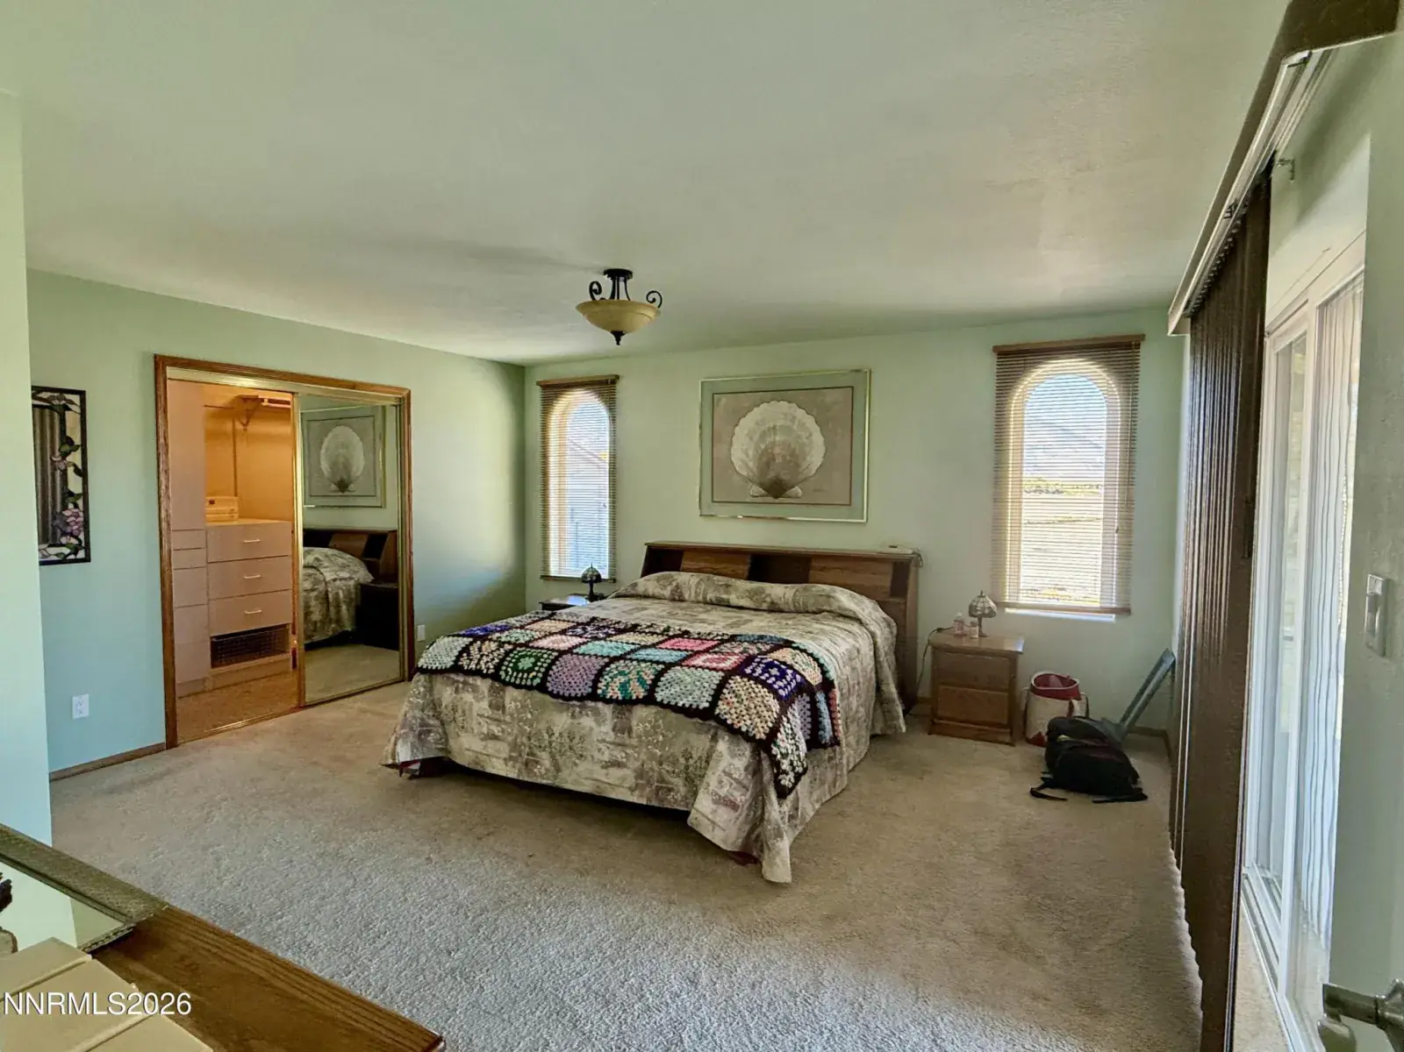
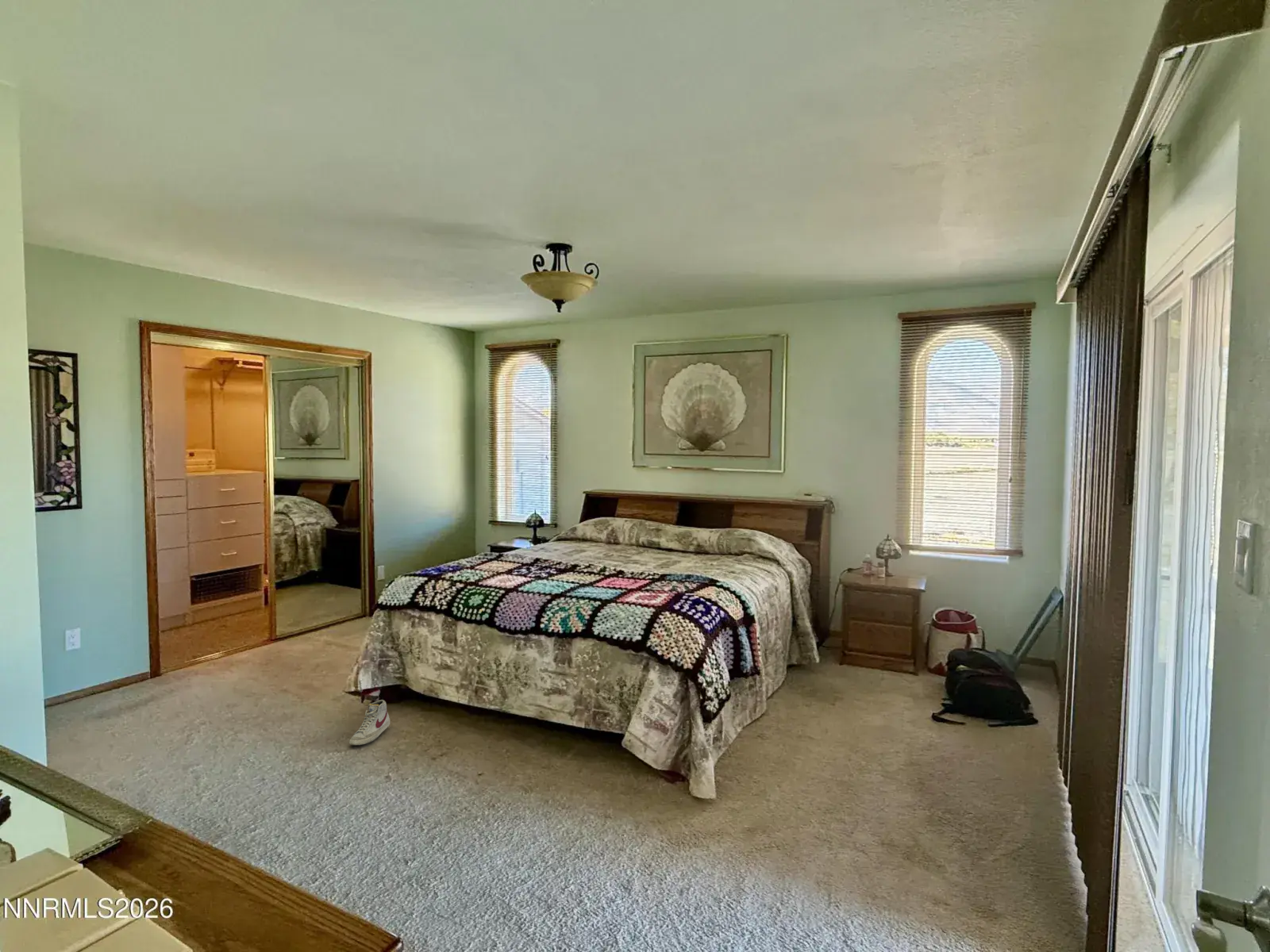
+ shoe (371, 721)
